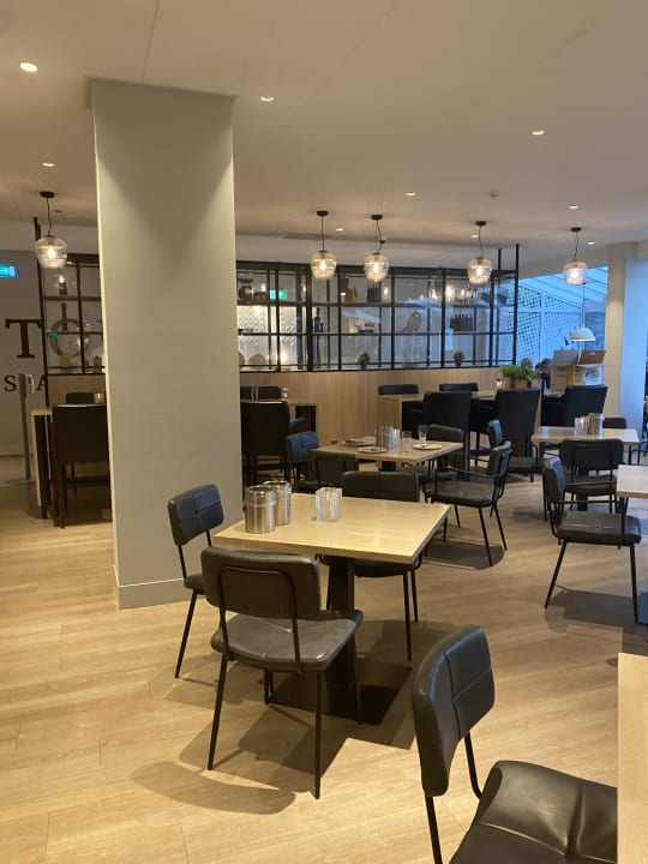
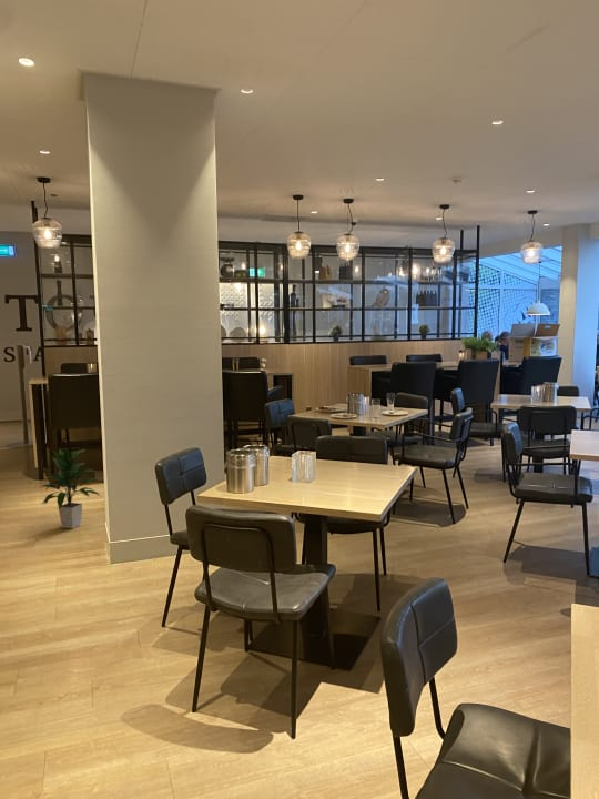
+ indoor plant (68, 485)
